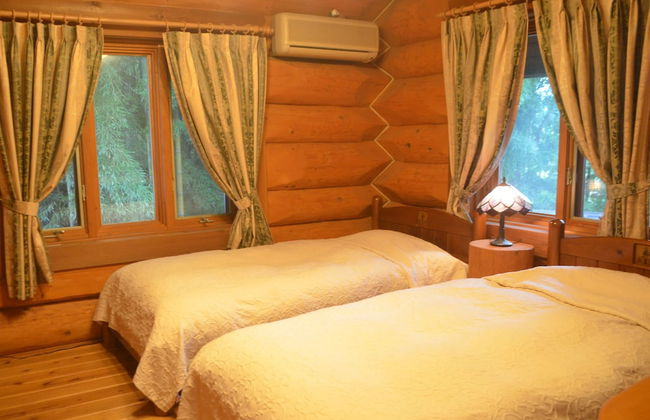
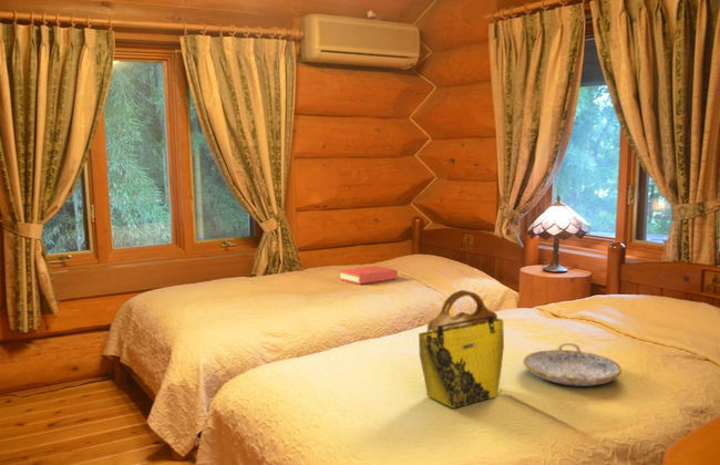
+ tote bag (462, 343)
+ hardback book (368, 275)
+ serving tray (570, 365)
